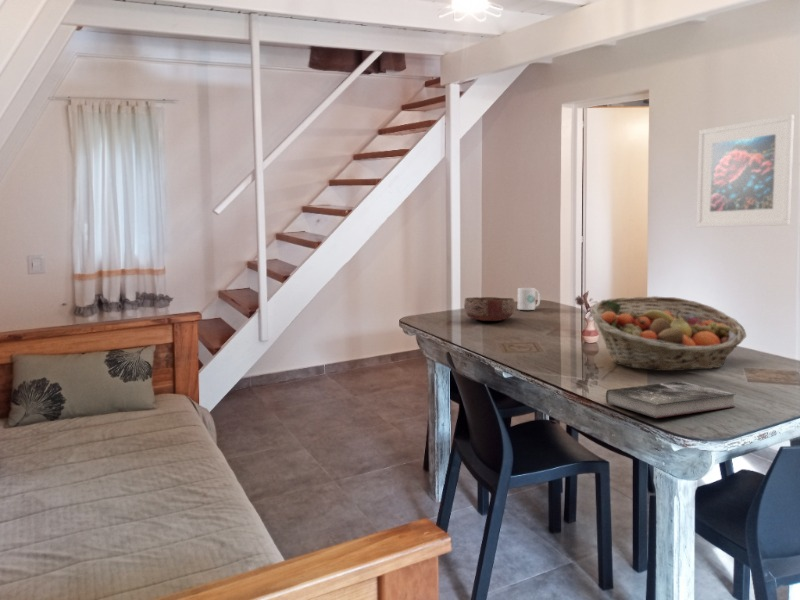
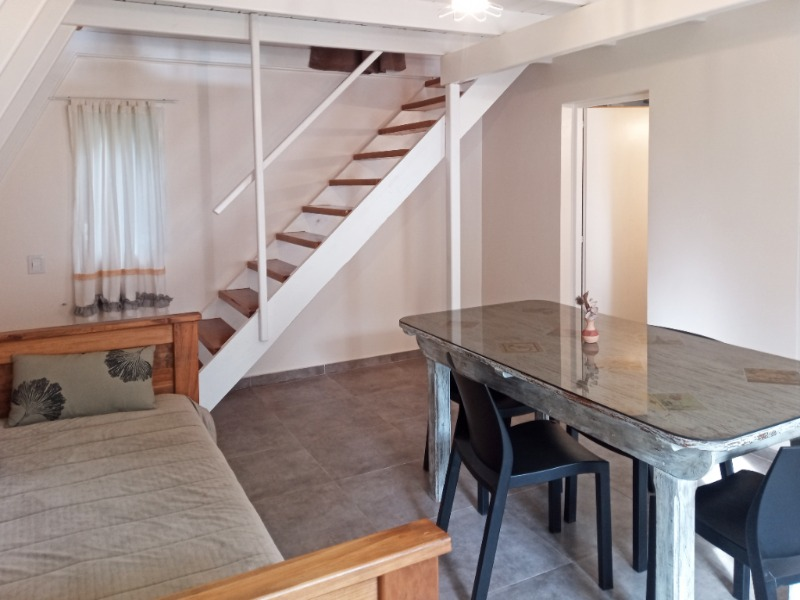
- bowl (489, 309)
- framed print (742, 174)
- book (669, 398)
- fruit basket (665, 331)
- mug (529, 298)
